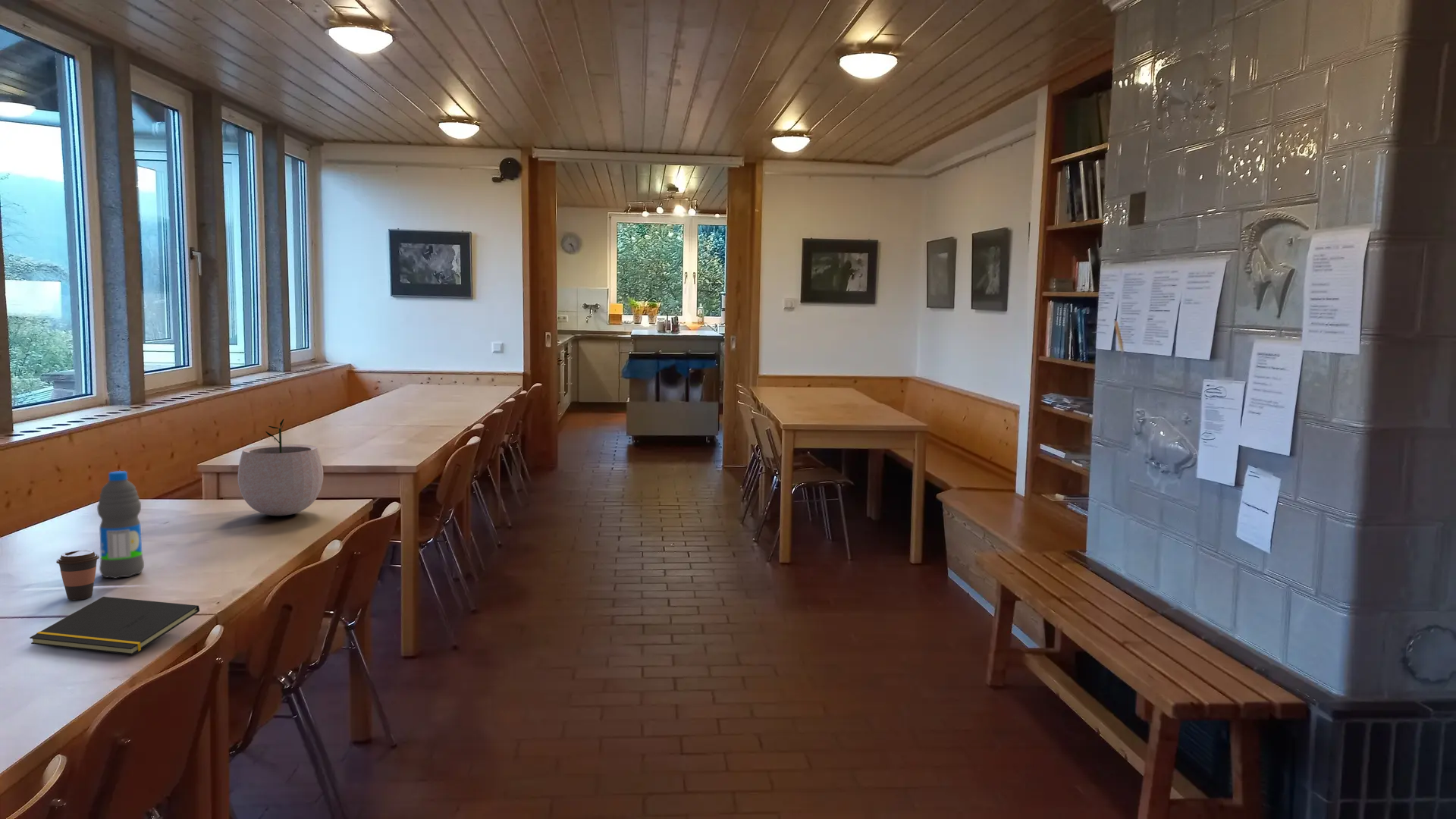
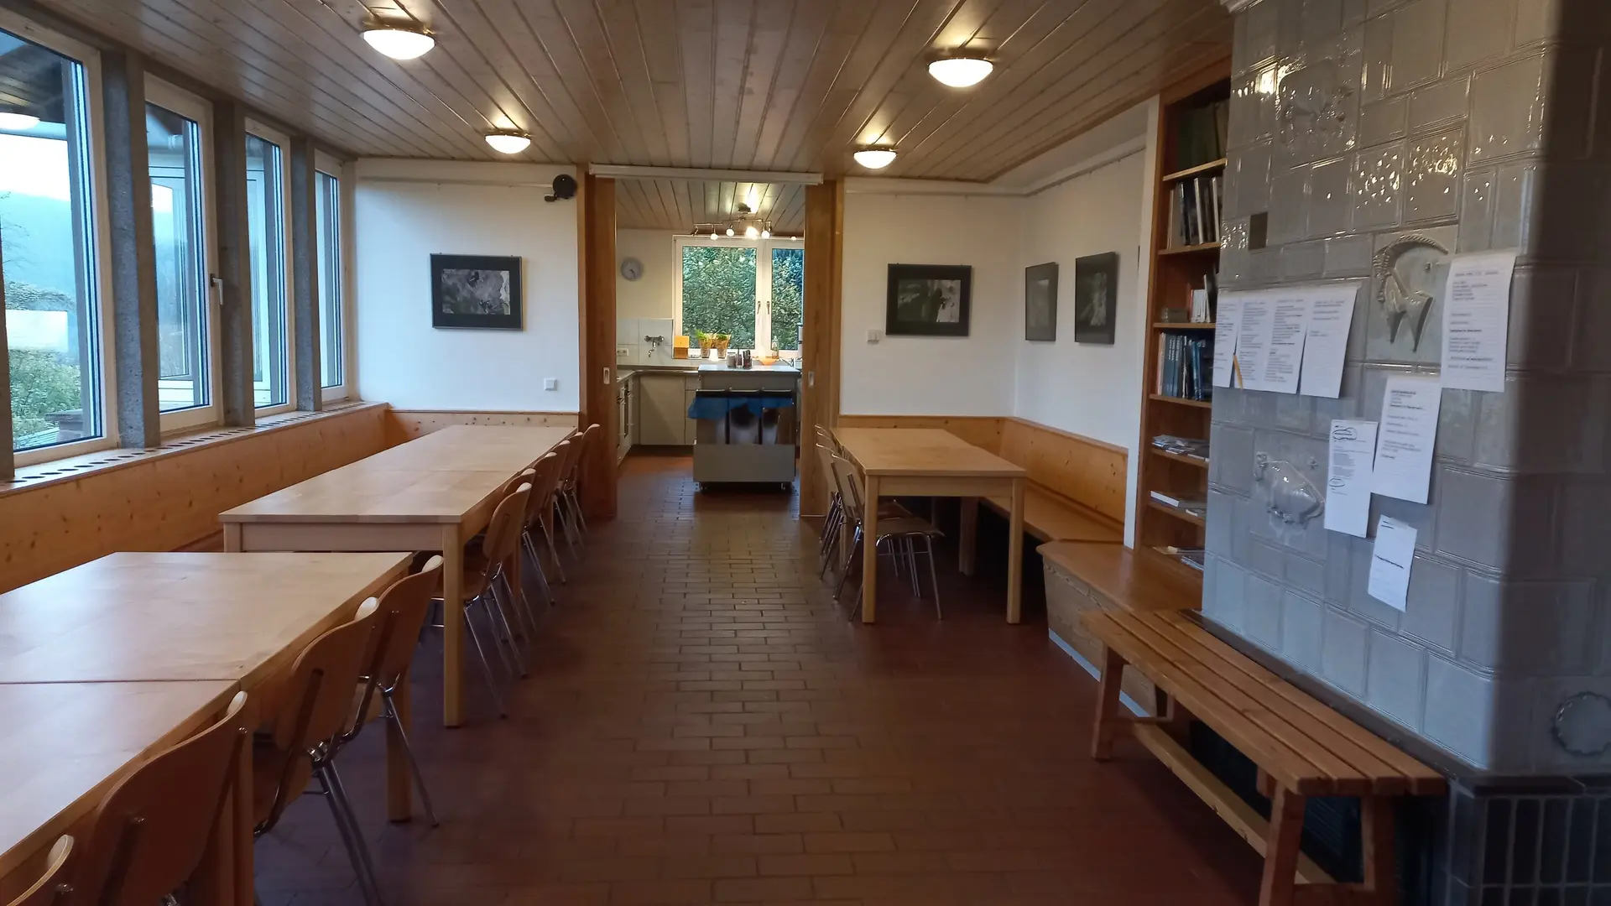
- notepad (117, 623)
- plant pot (281, 466)
- water bottle (120, 523)
- coffee cup (79, 575)
